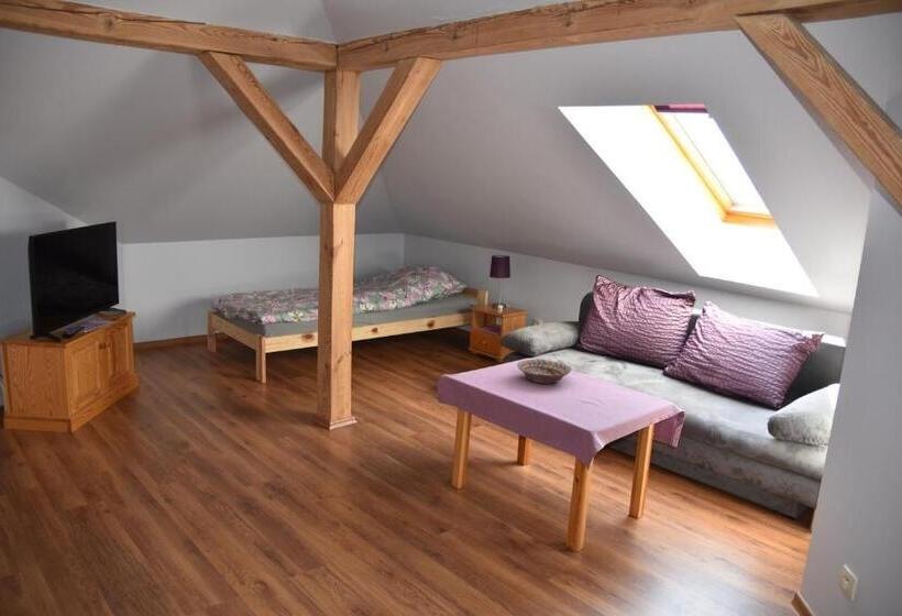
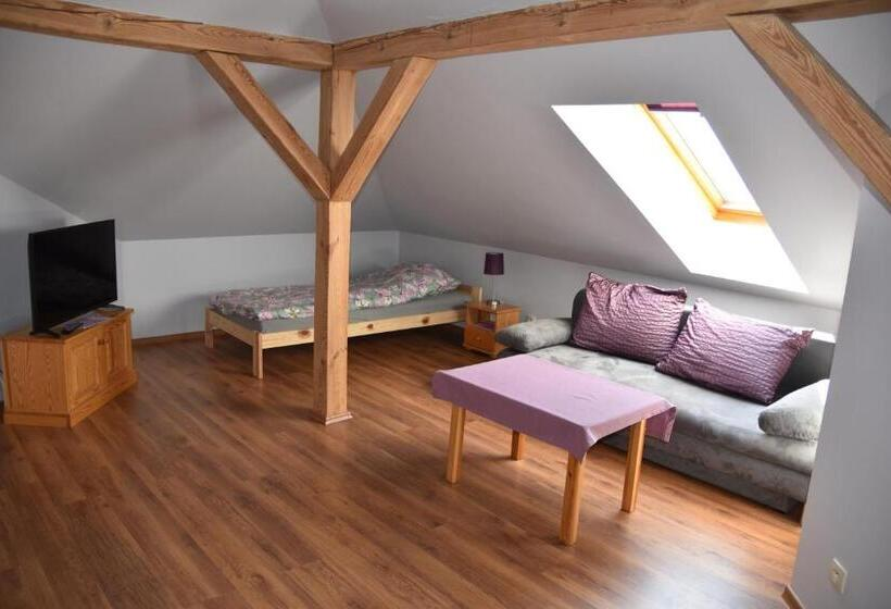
- decorative bowl (543, 373)
